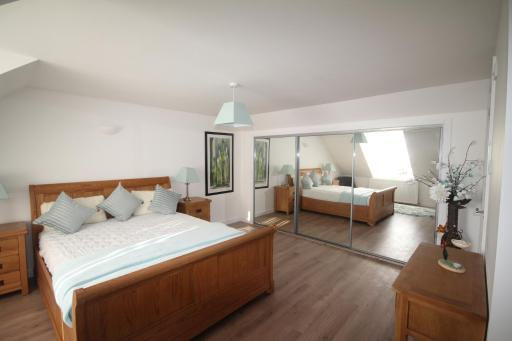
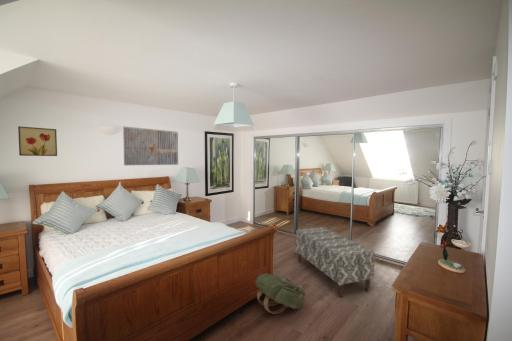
+ bench (329, 256)
+ wall art (153, 147)
+ backpack (279, 291)
+ wall art (38, 141)
